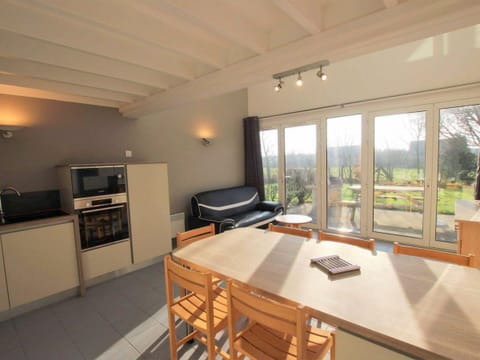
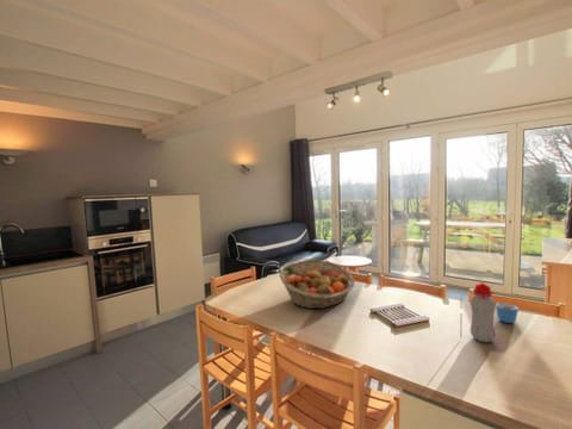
+ water bottle (477, 311)
+ fruit basket (317, 281)
+ mug (506, 312)
